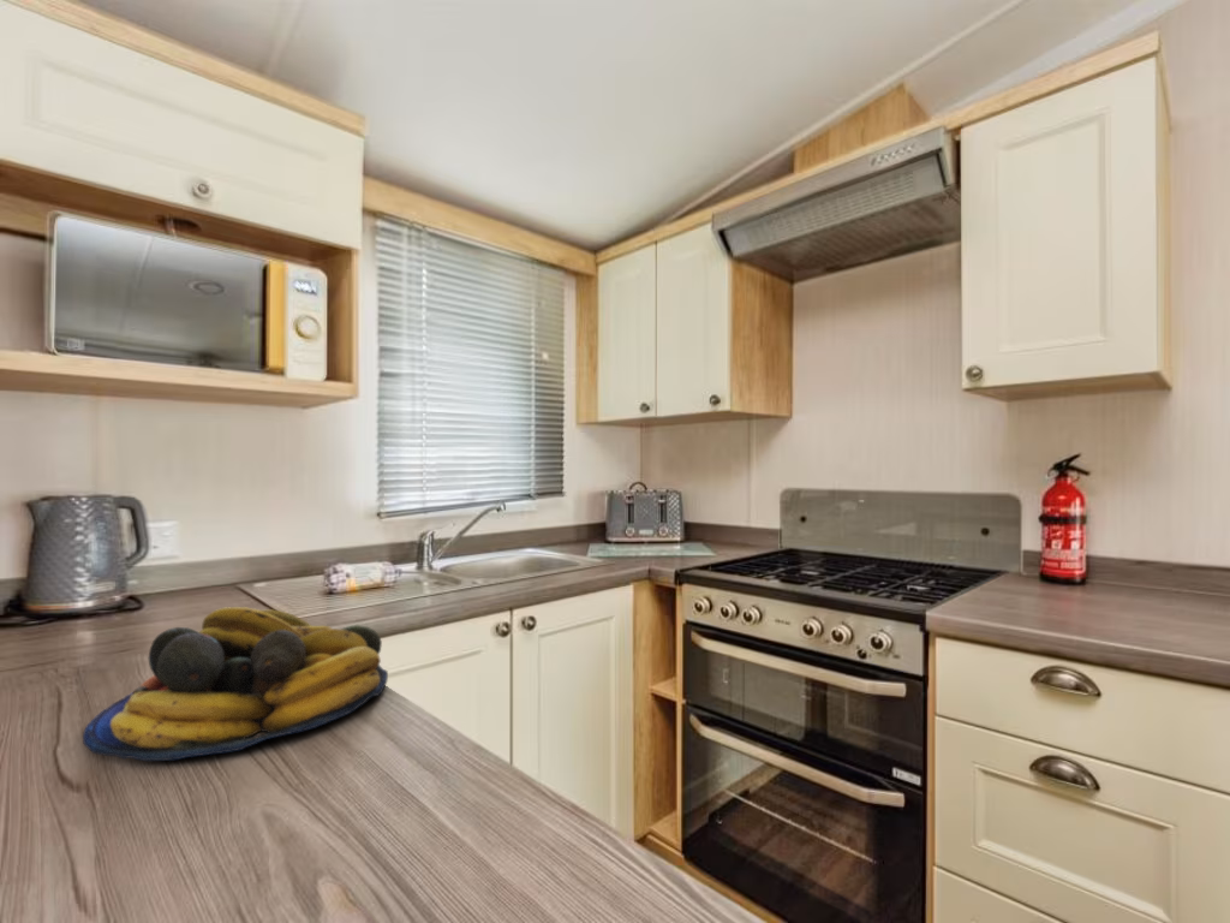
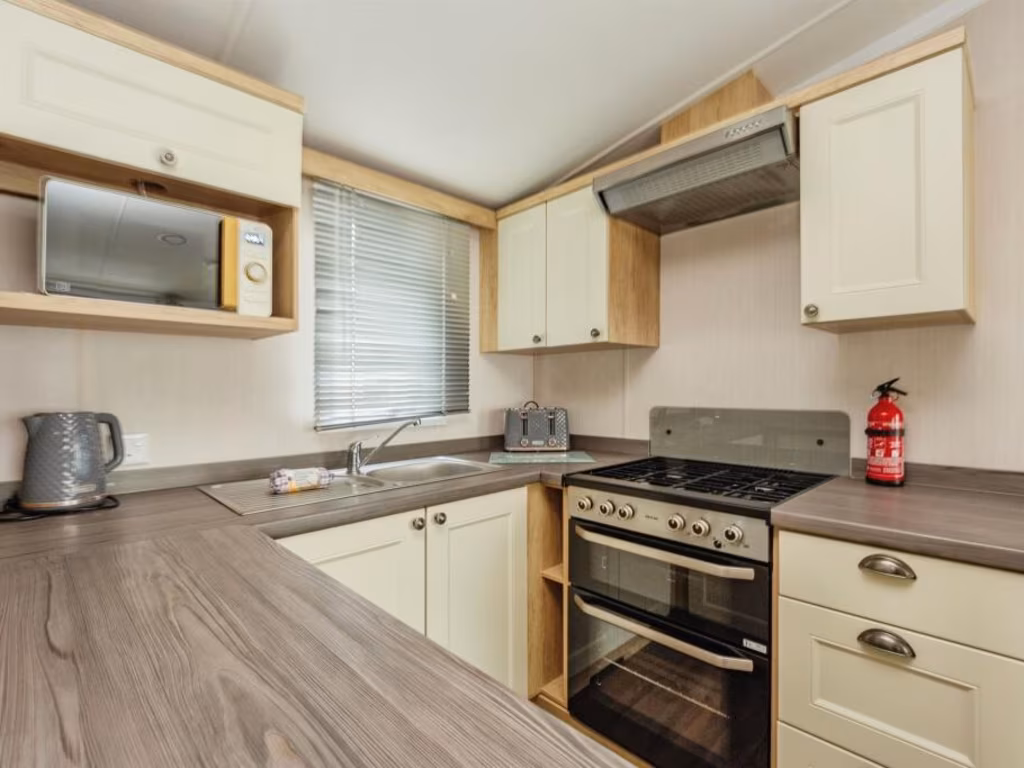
- fruit bowl (252, 654)
